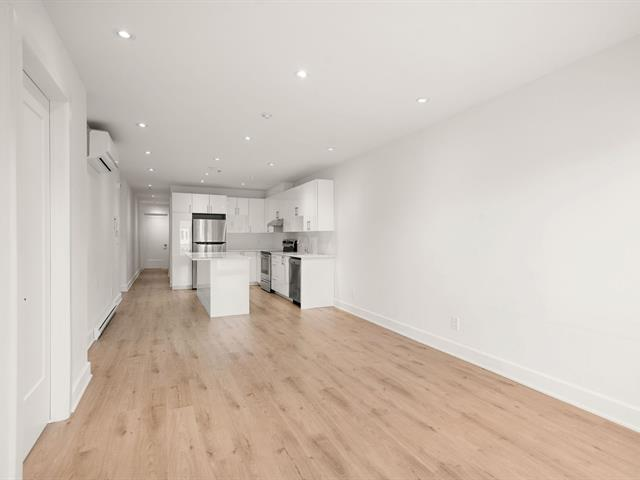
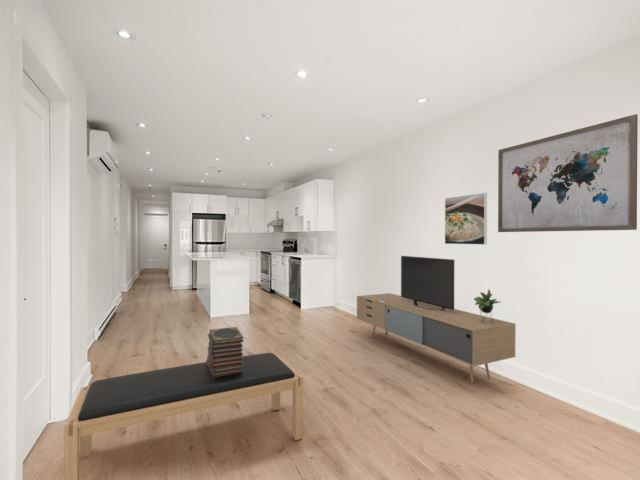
+ media console (422, 305)
+ wall art (556, 183)
+ bench (196, 409)
+ book stack (225, 350)
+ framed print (464, 220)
